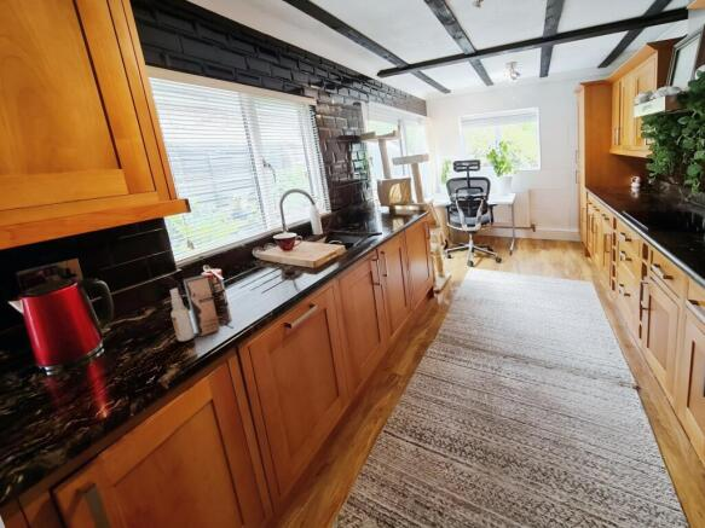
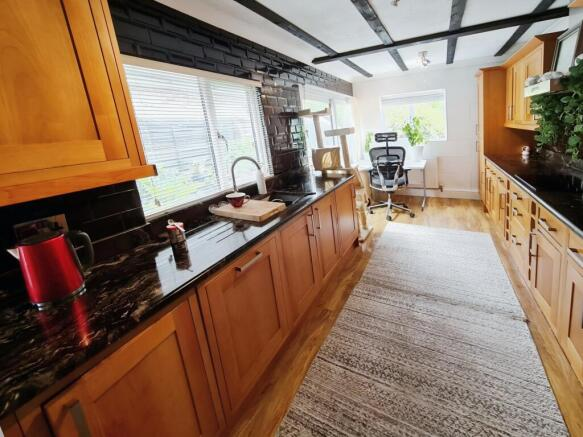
- spray bottle (192, 307)
